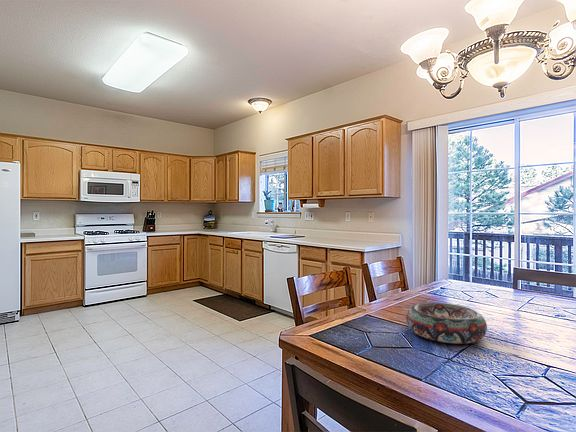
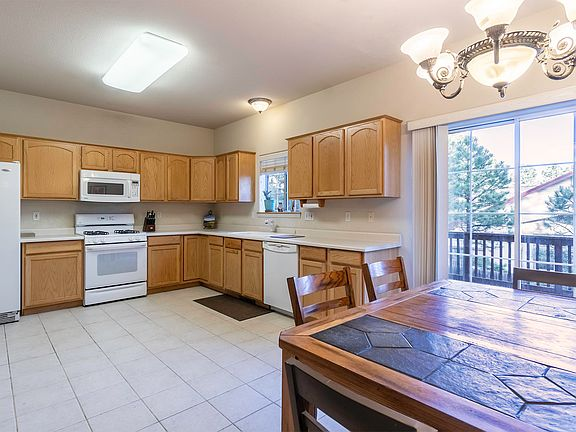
- decorative bowl (444, 321)
